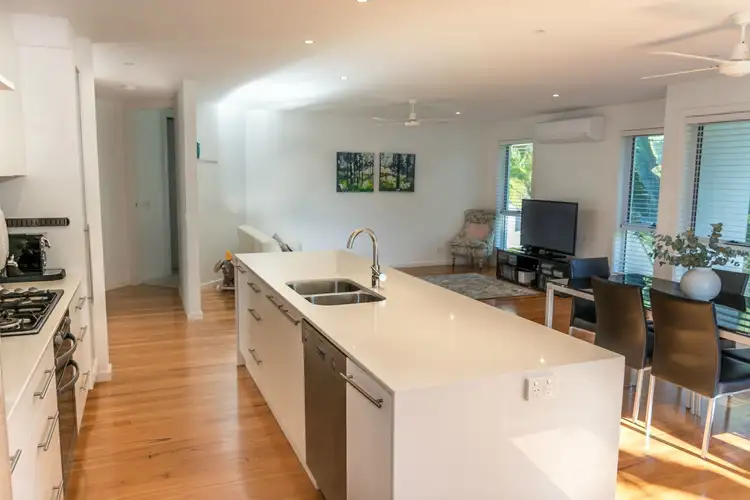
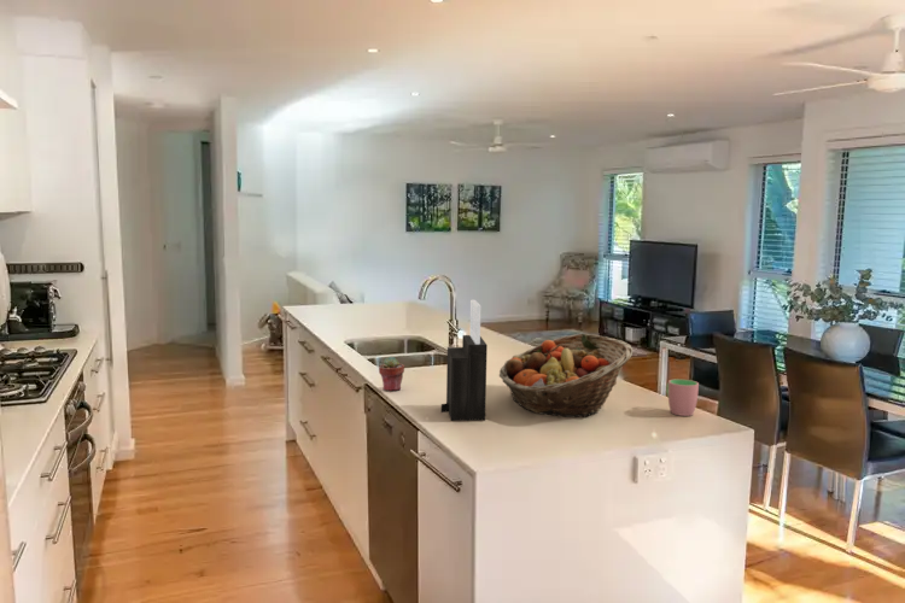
+ cup (679, 396)
+ fruit basket (564, 371)
+ potted succulent (391, 373)
+ knife block (462, 357)
